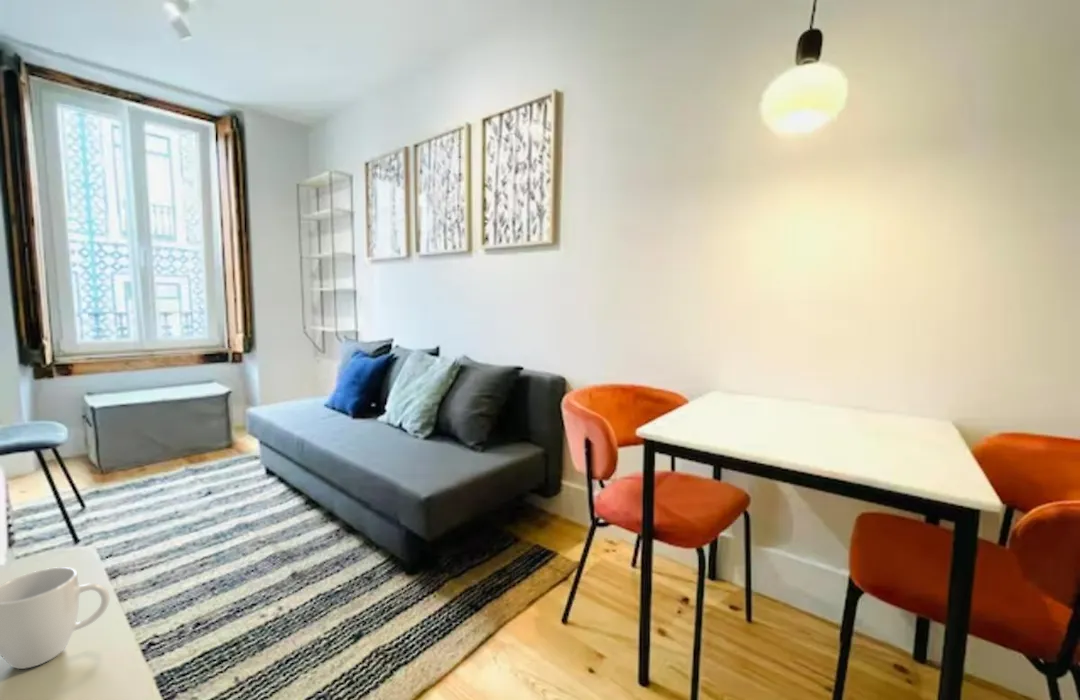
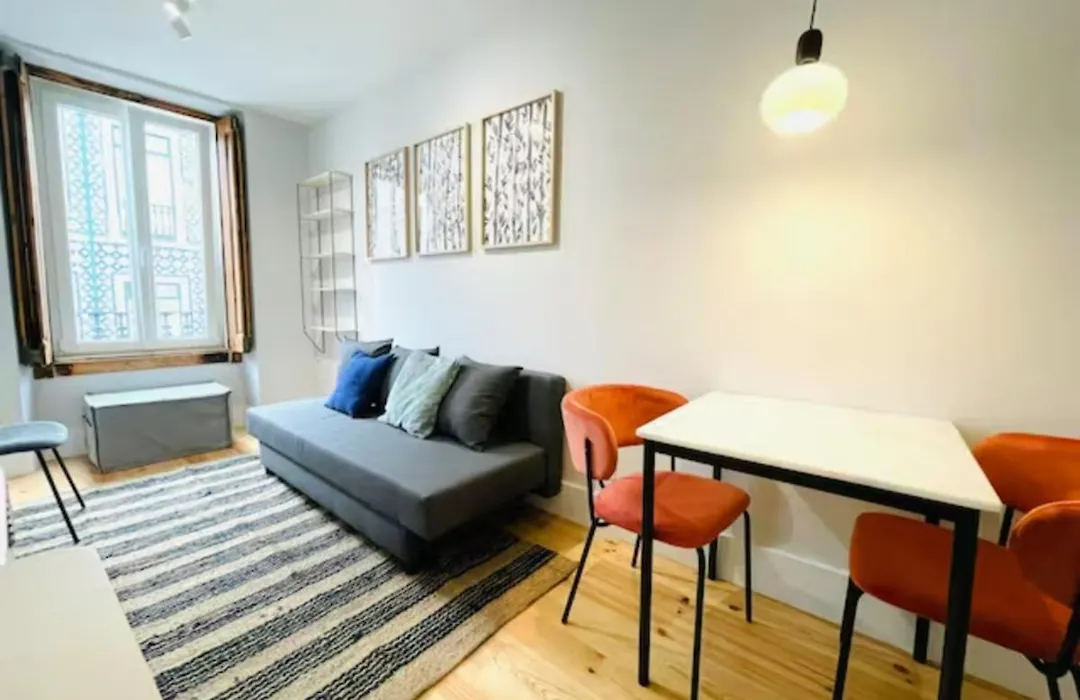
- mug (53, 615)
